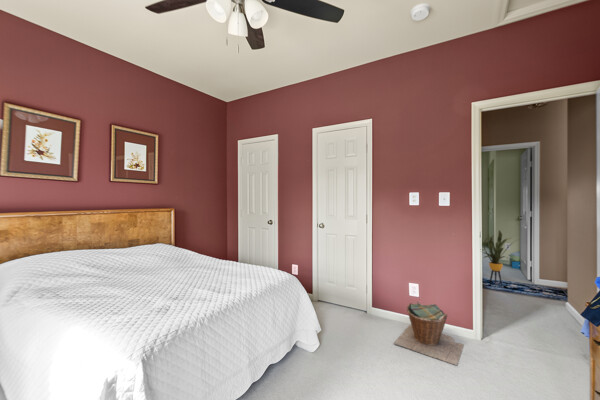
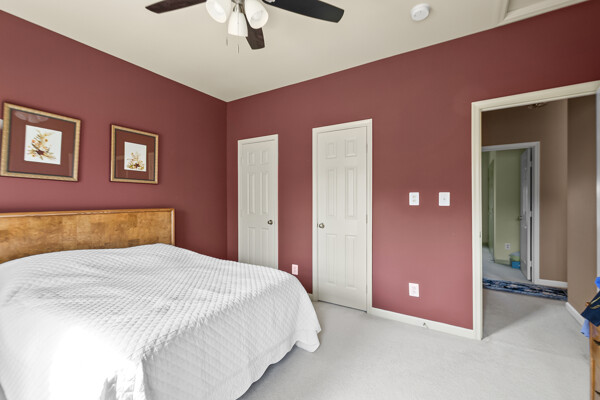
- house plant (498, 257)
- laundry basket (430, 325)
